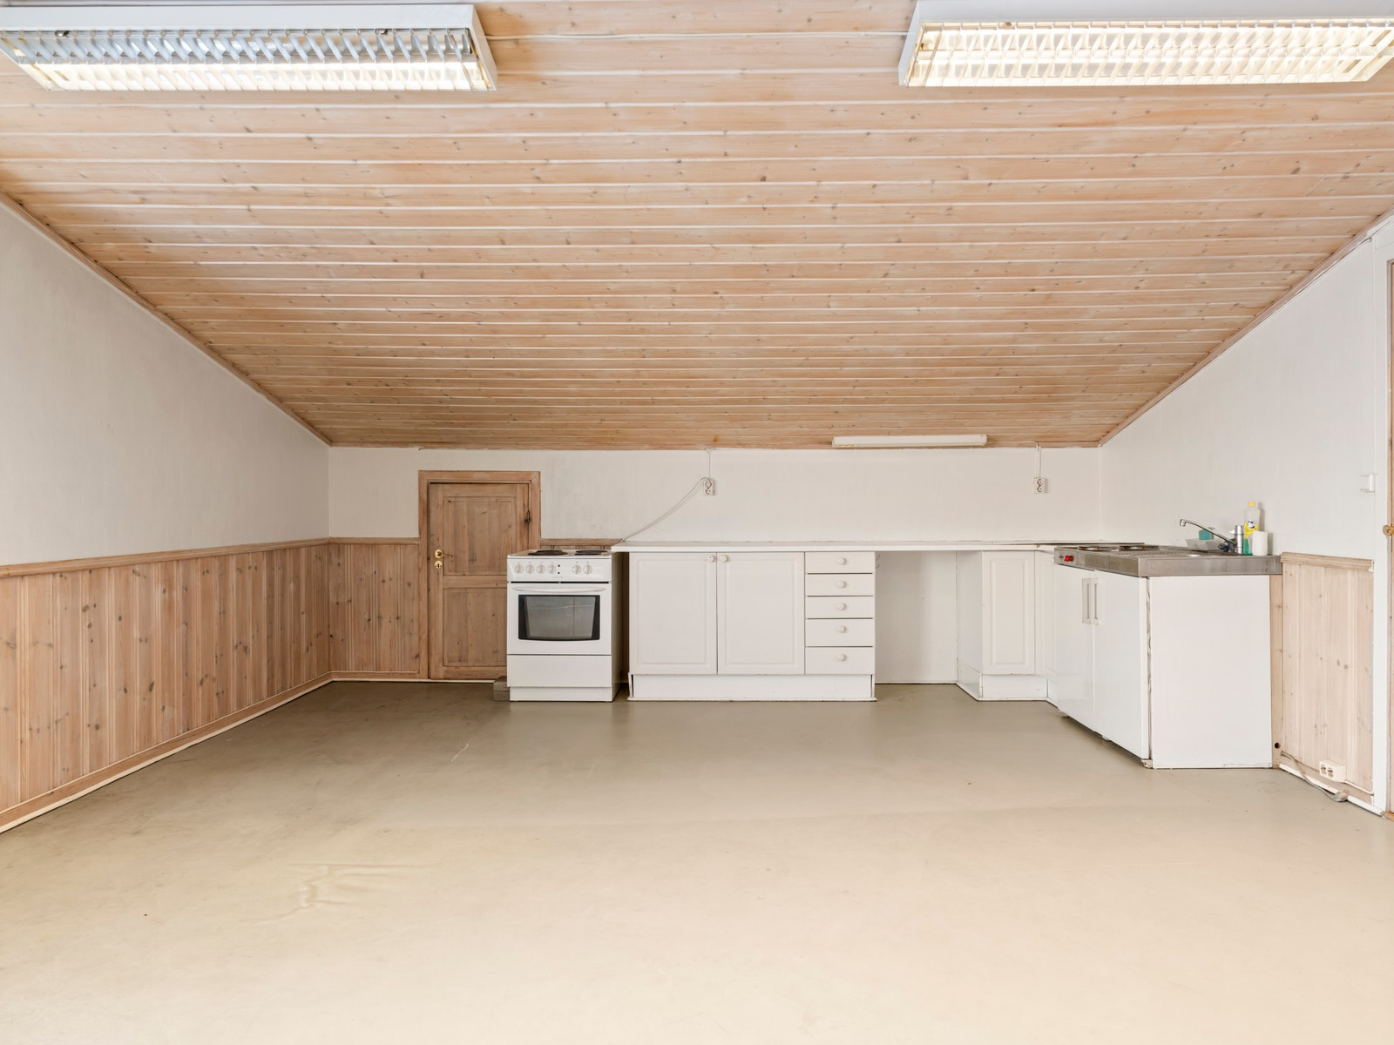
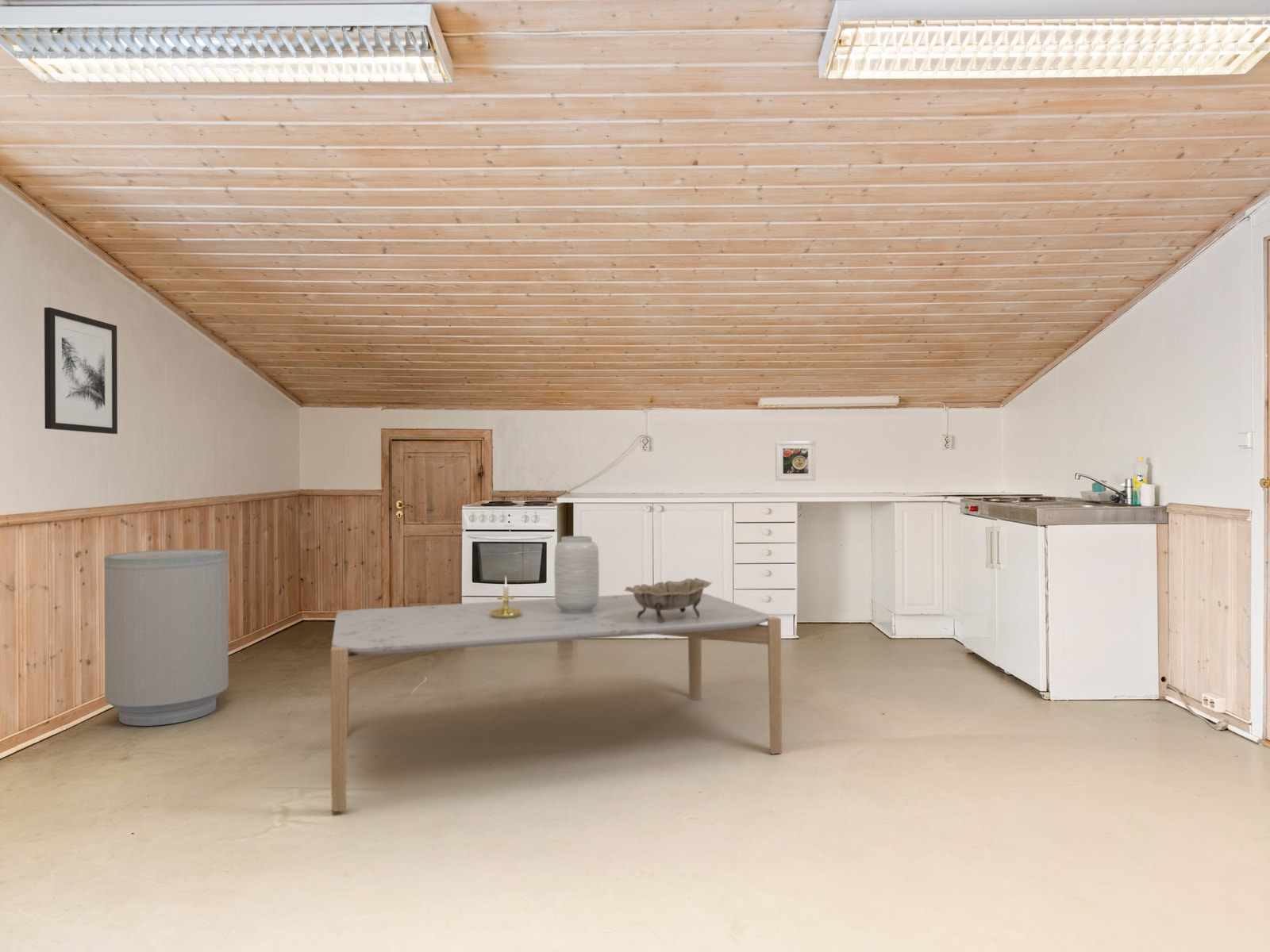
+ vase (576, 573)
+ candle holder (506, 594)
+ trash can (168, 633)
+ decorative bowl (668, 599)
+ dining table (544, 642)
+ wall art (83, 374)
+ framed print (795, 461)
